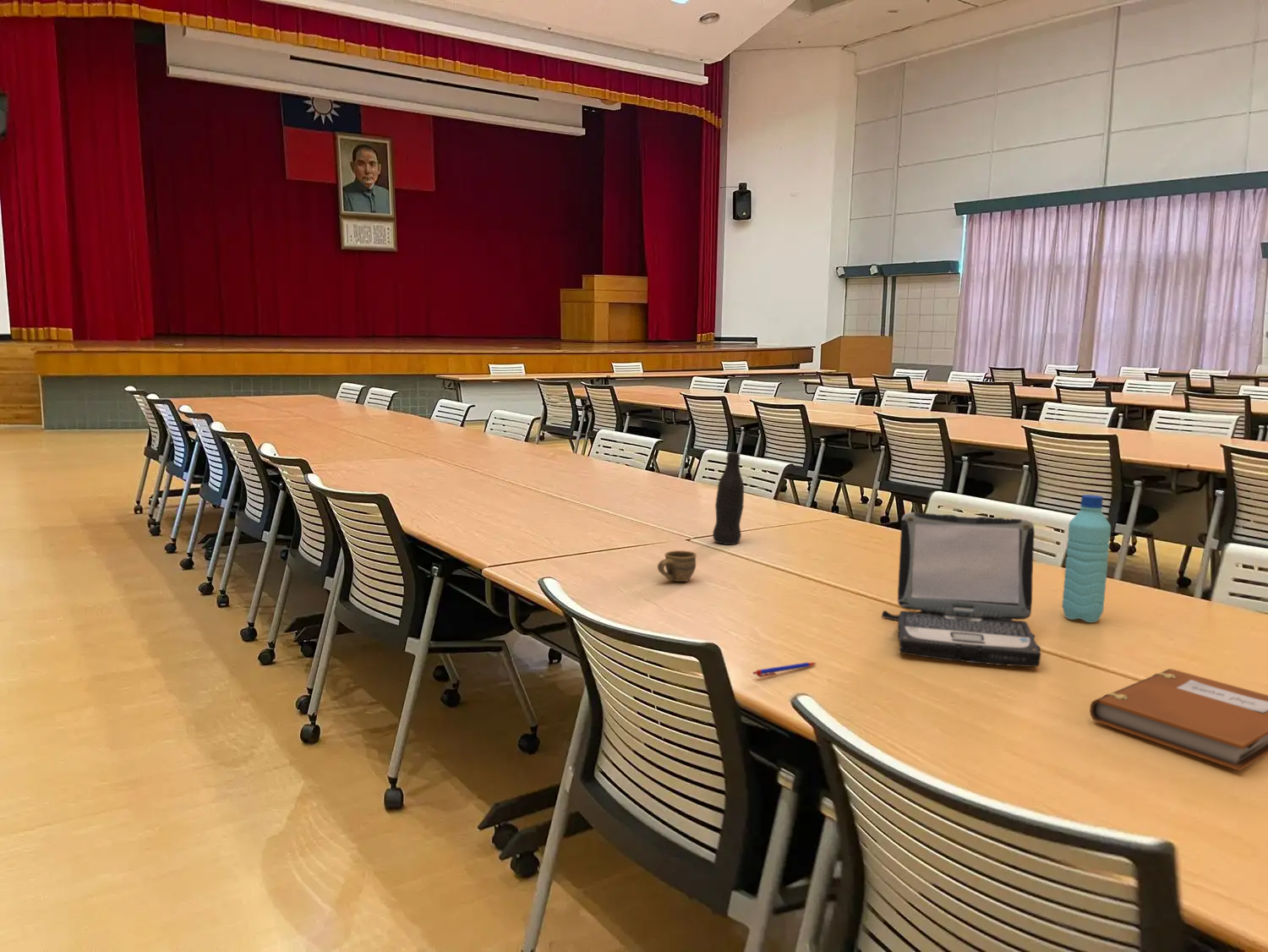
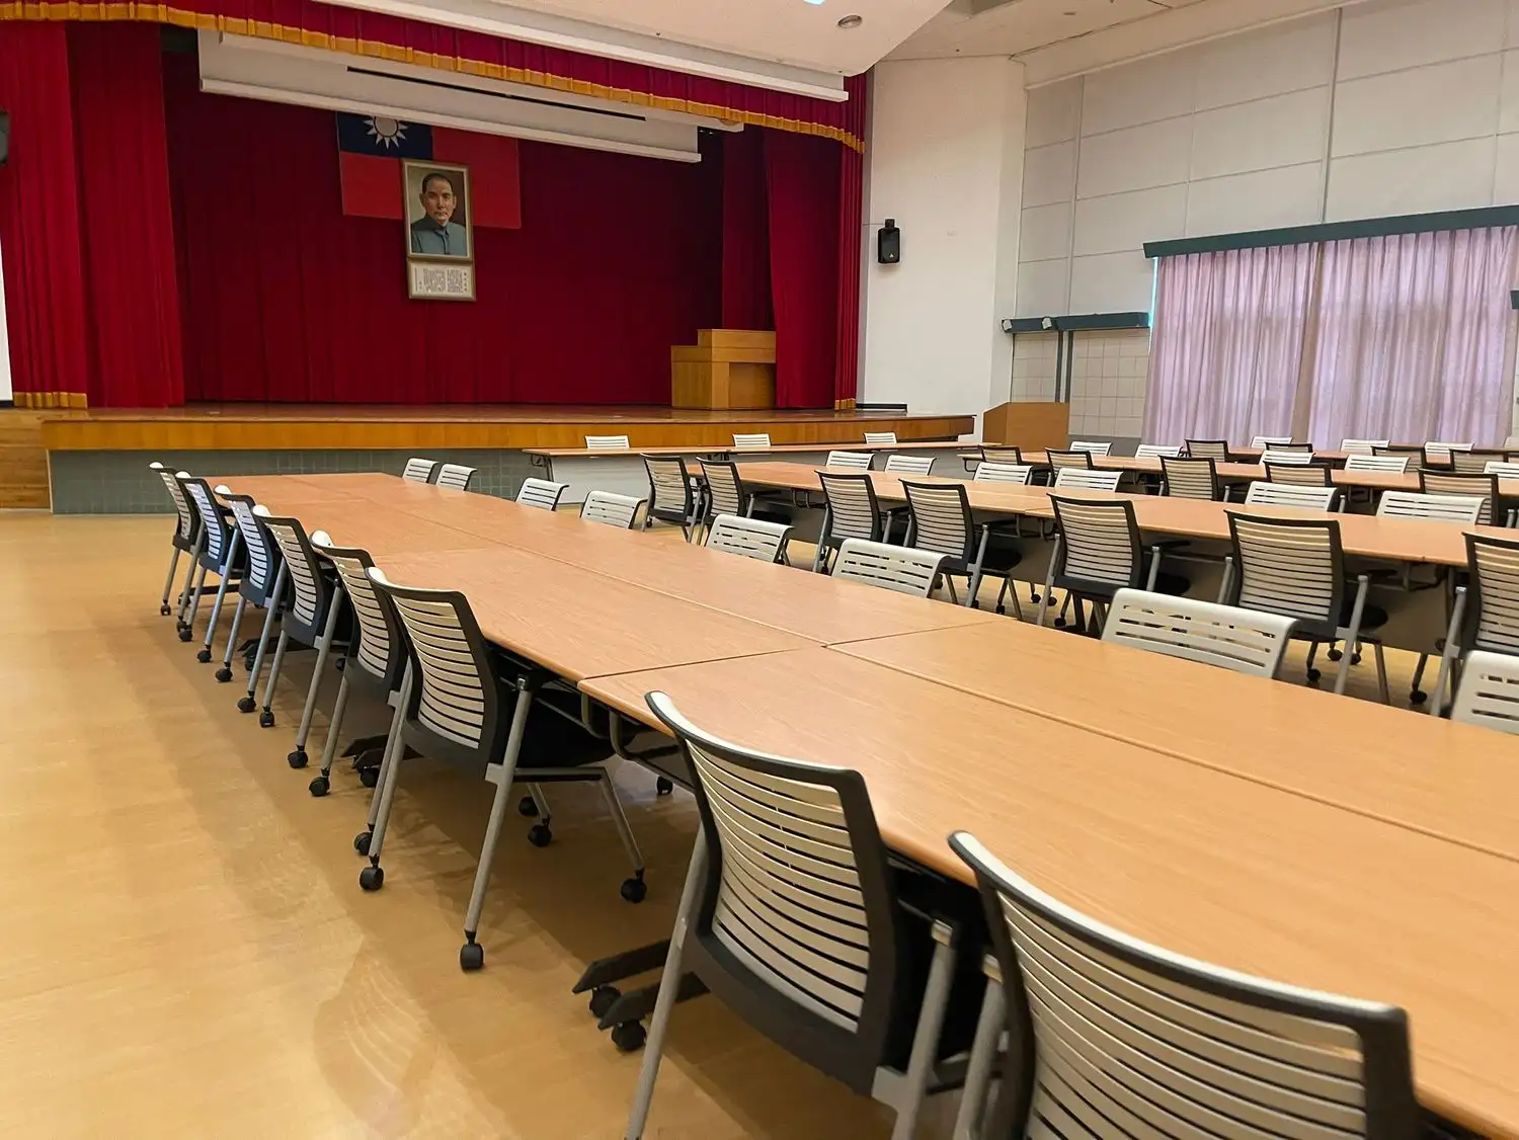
- water bottle (1086, 557)
- notebook (1200, 712)
- laptop (965, 583)
- cup (675, 567)
- bottle (729, 497)
- pen (785, 668)
